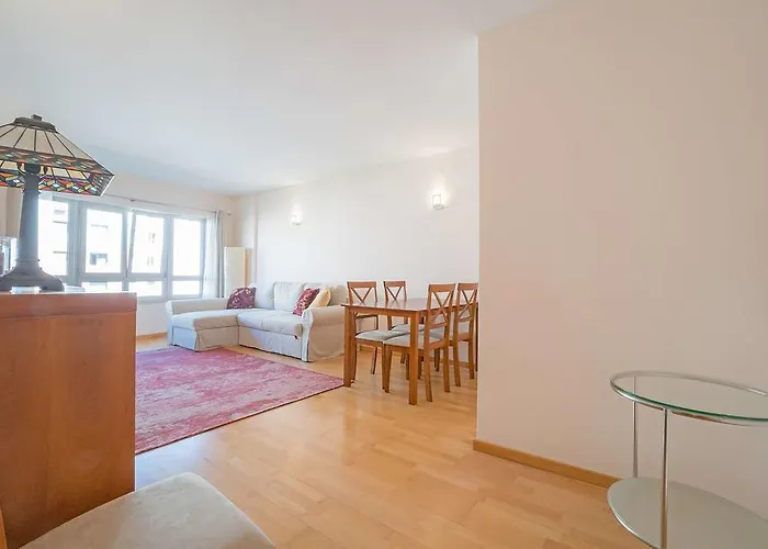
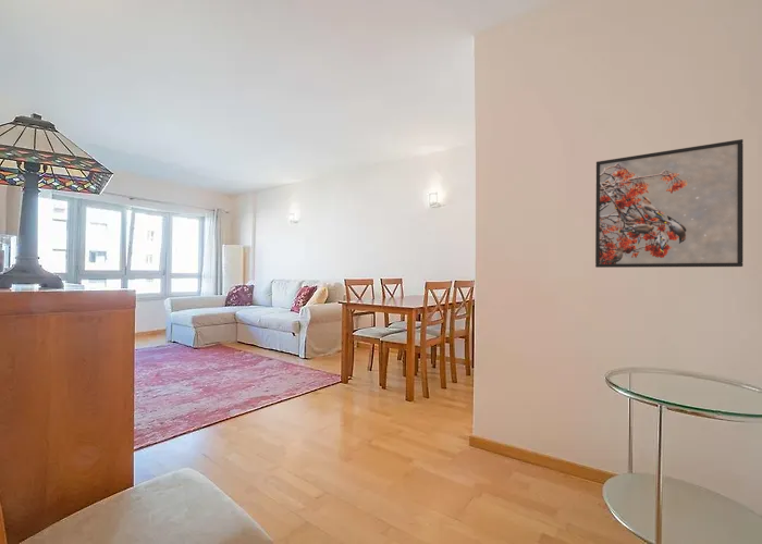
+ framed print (662, 209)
